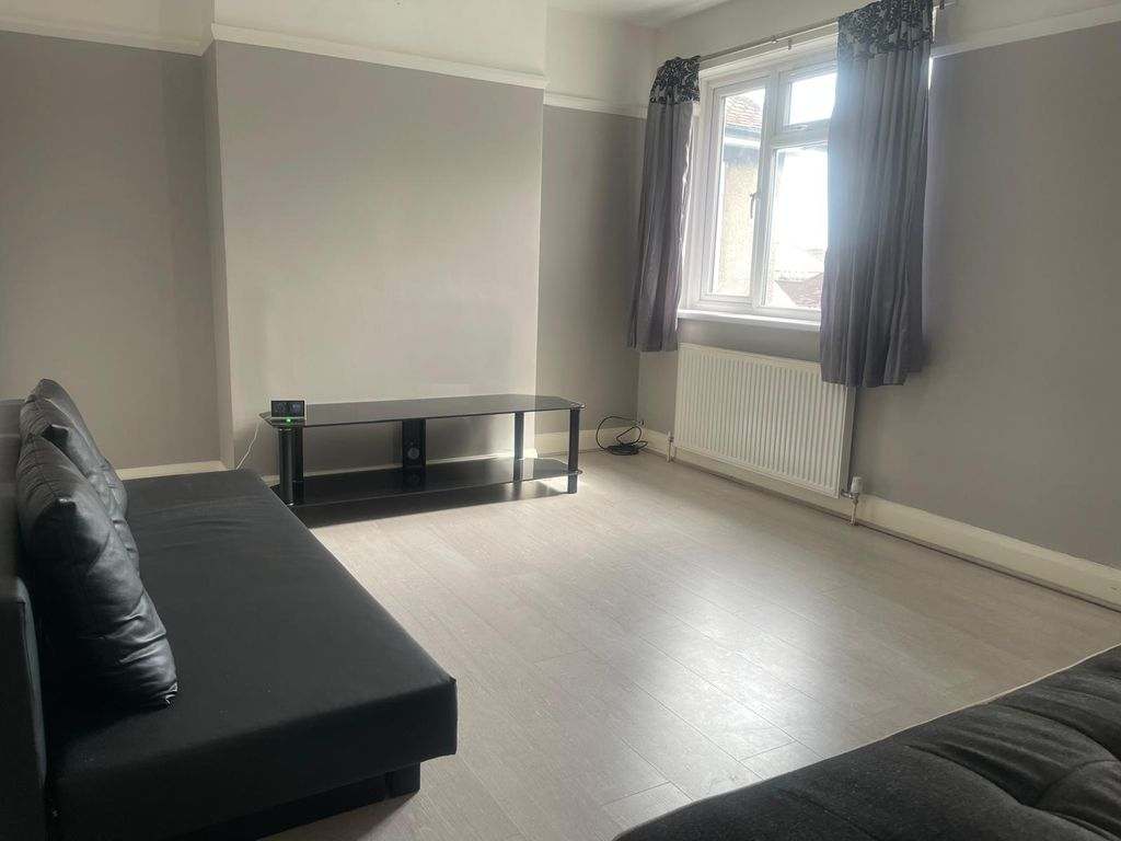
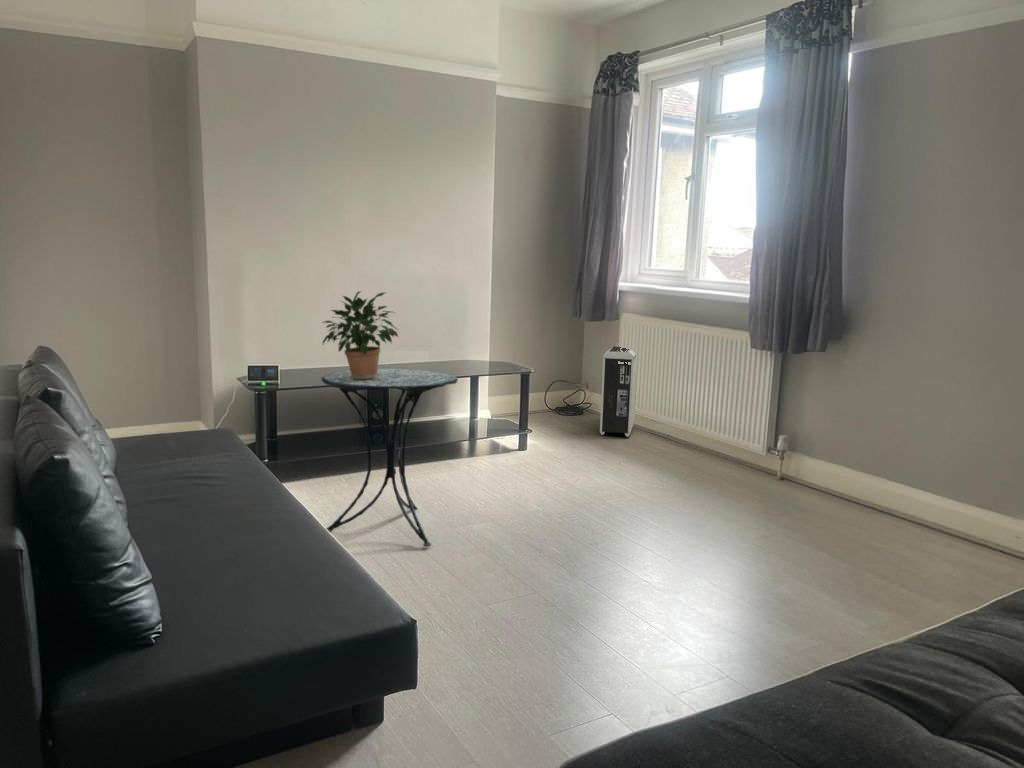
+ side table (390, 452)
+ air purifier (620, 387)
+ potted plant (366, 333)
